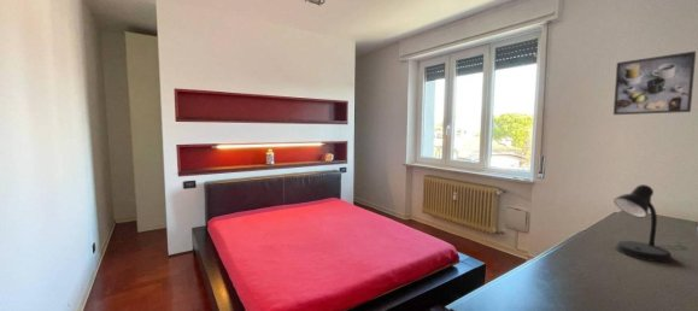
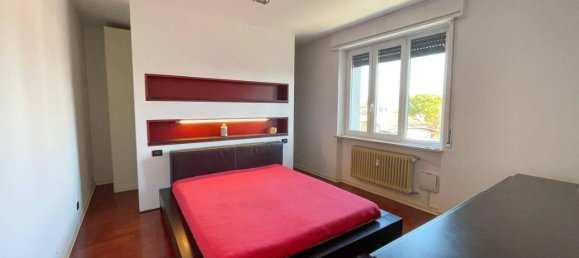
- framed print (651, 86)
- desk lamp (656, 217)
